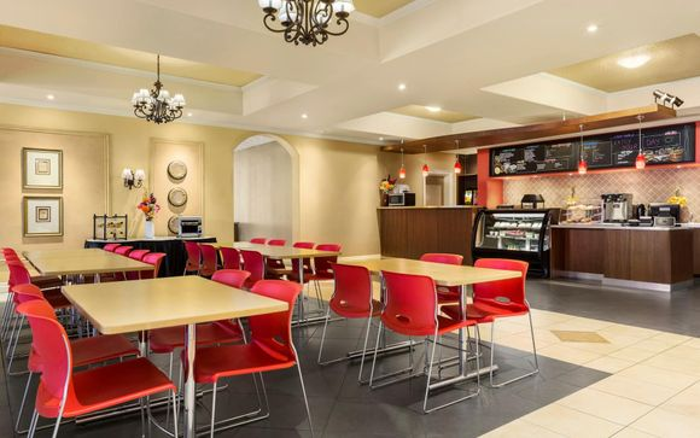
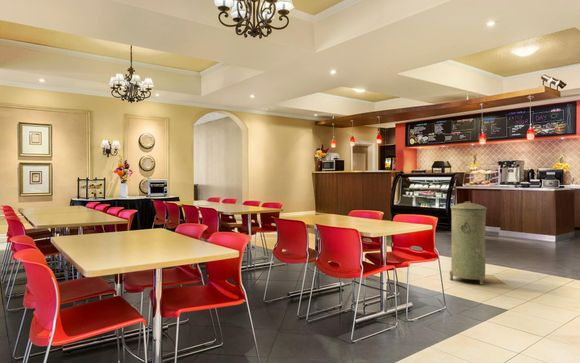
+ trash can (468, 240)
